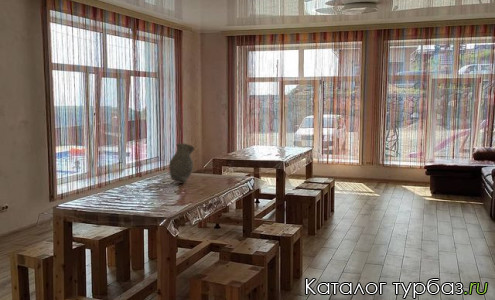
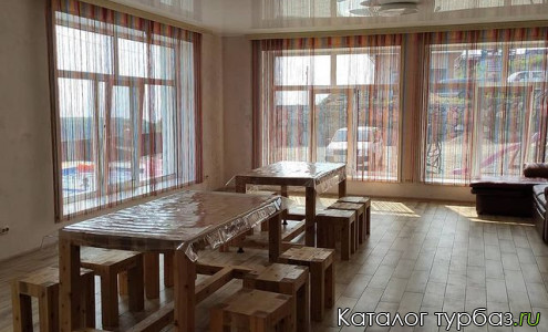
- vase (182, 162)
